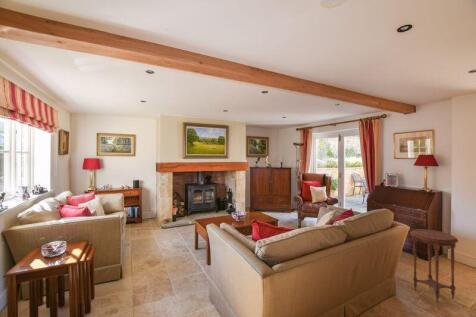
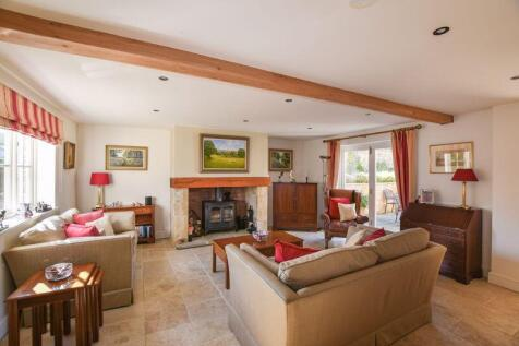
- side table (435, 264)
